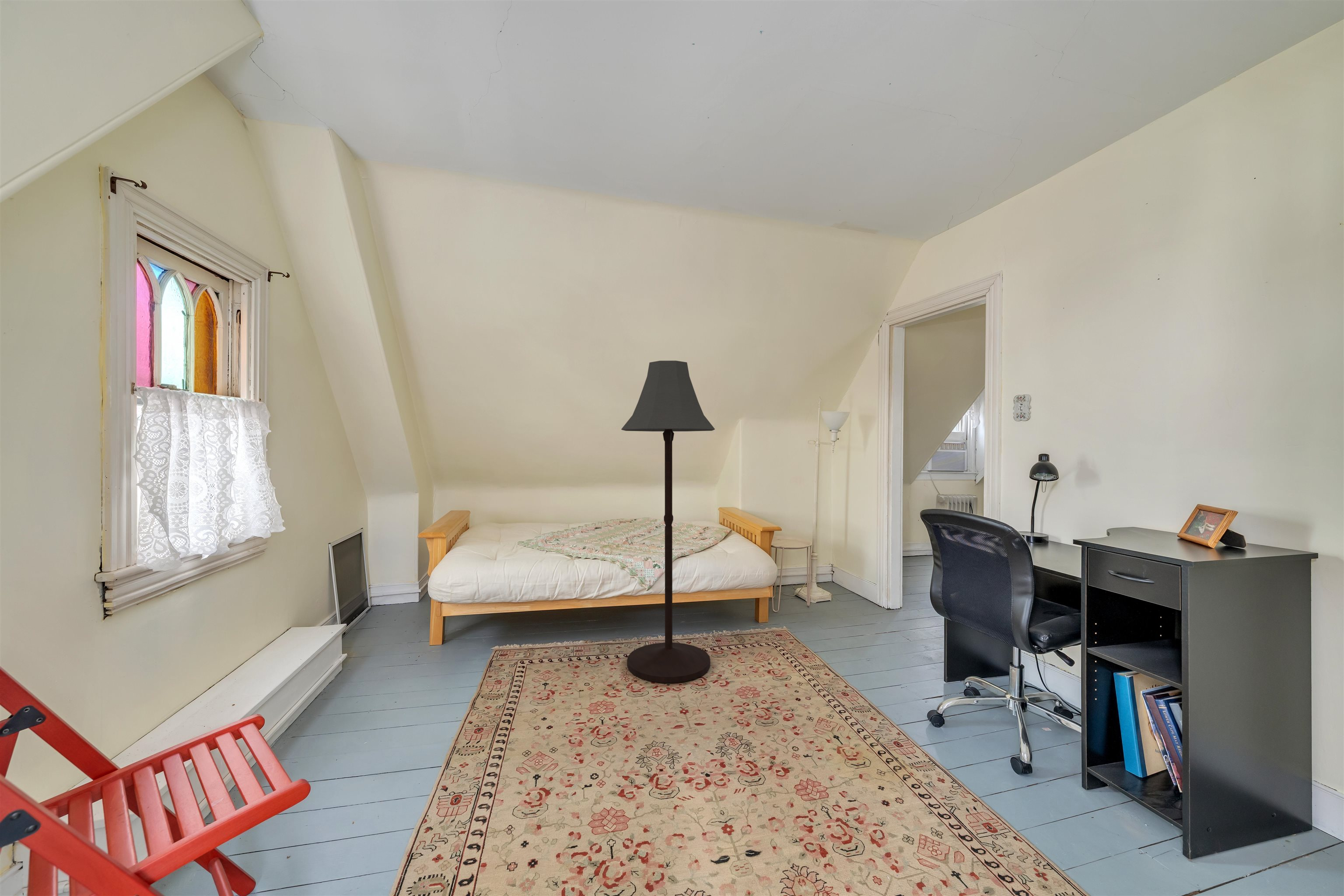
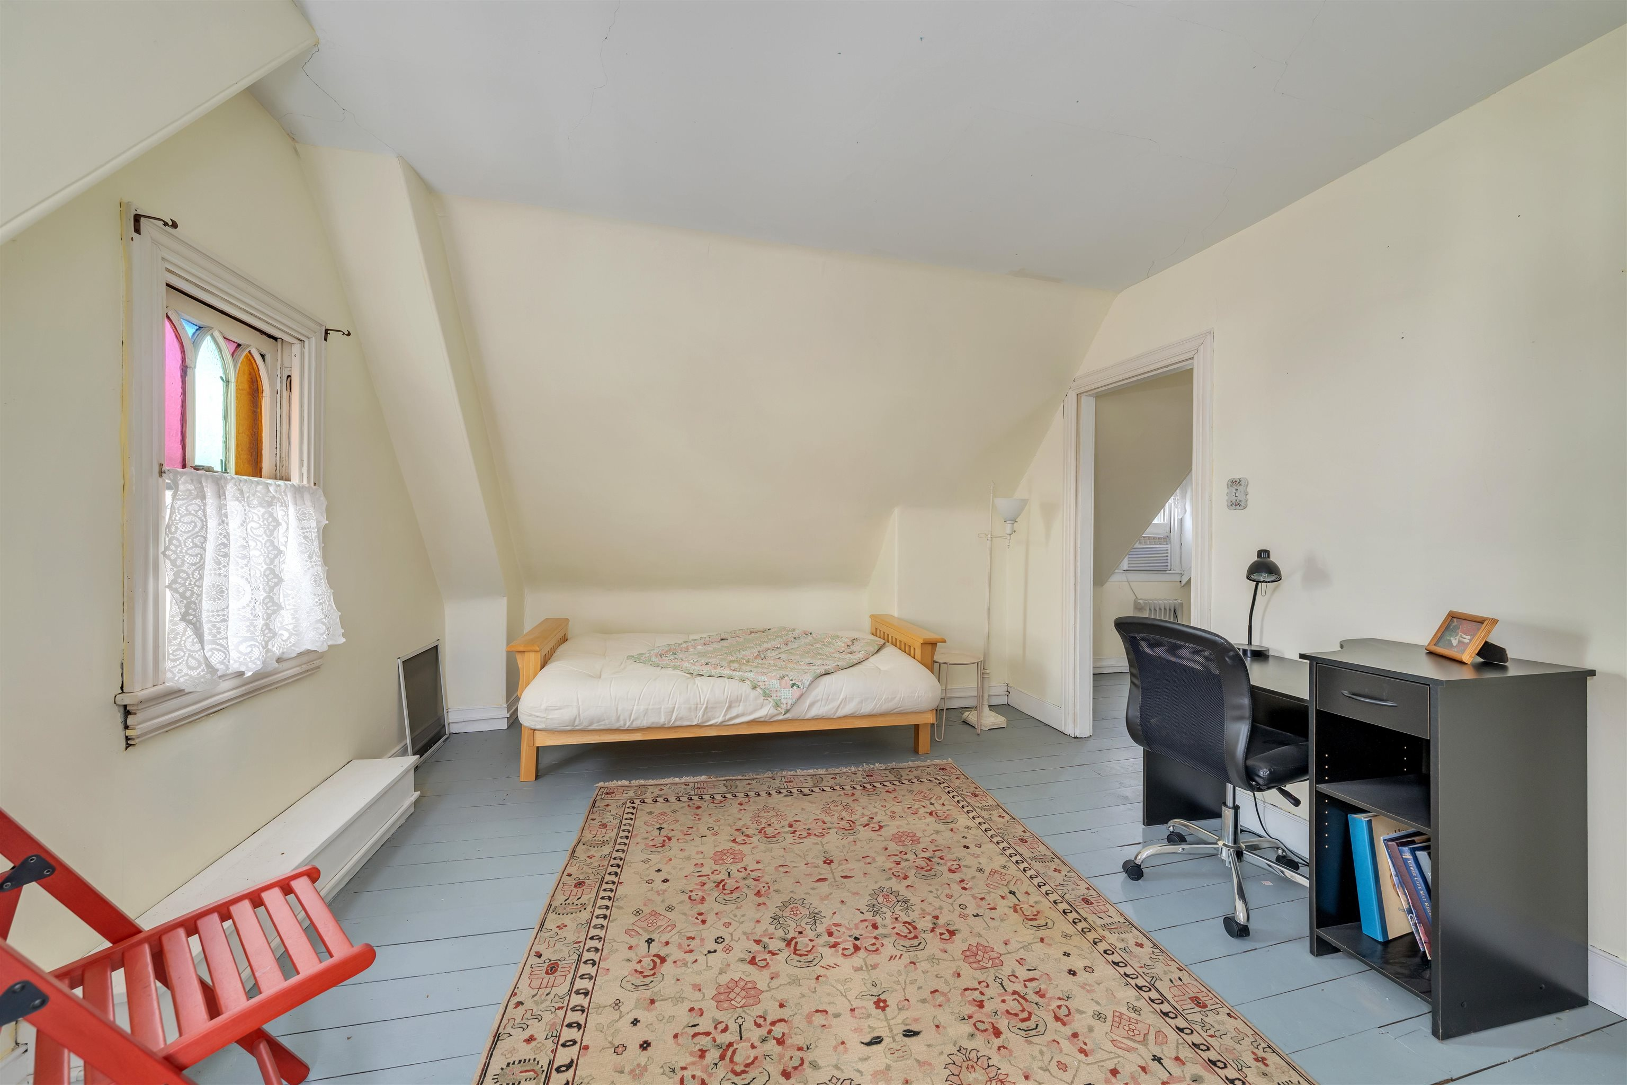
- floor lamp (668, 514)
